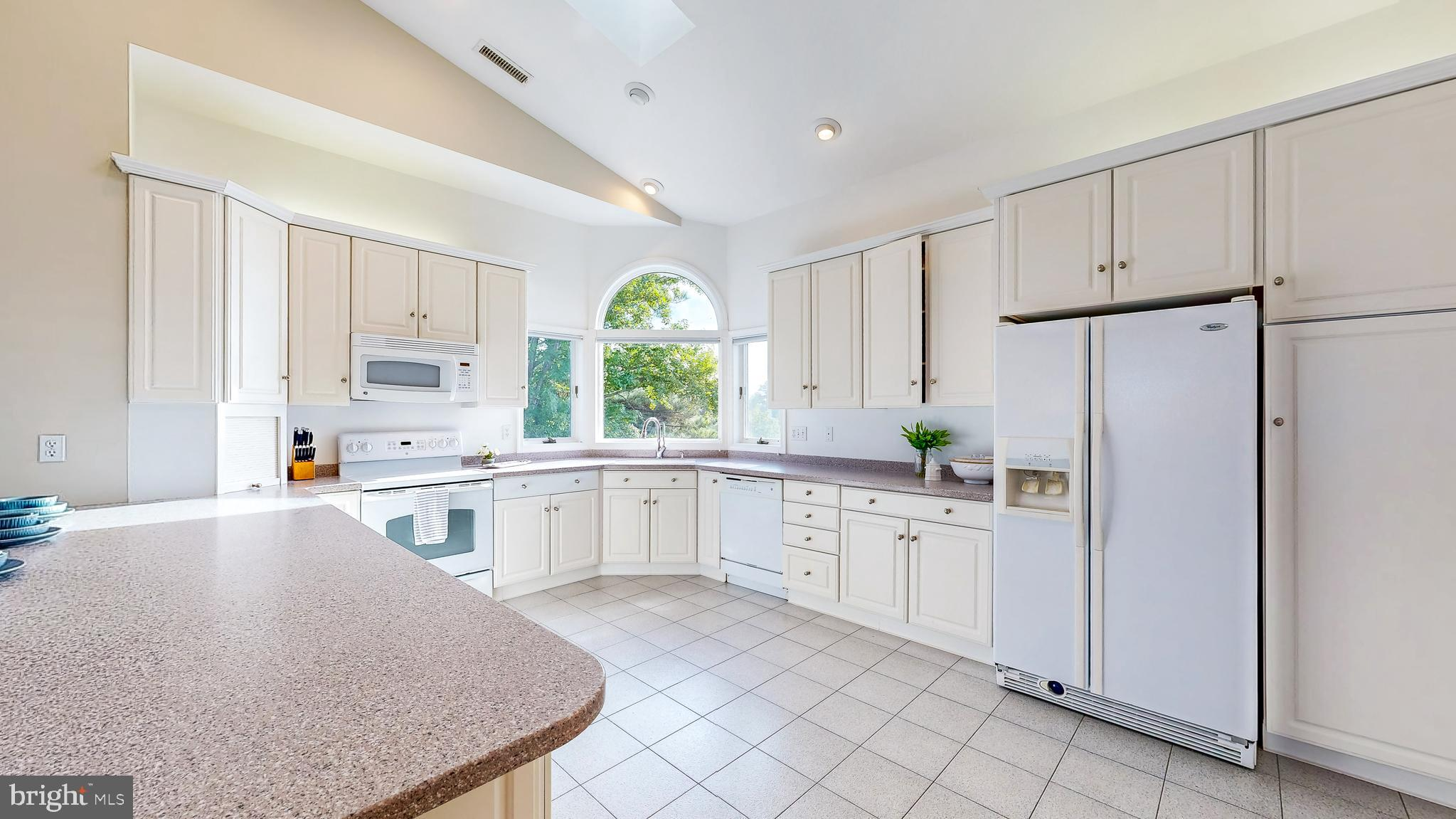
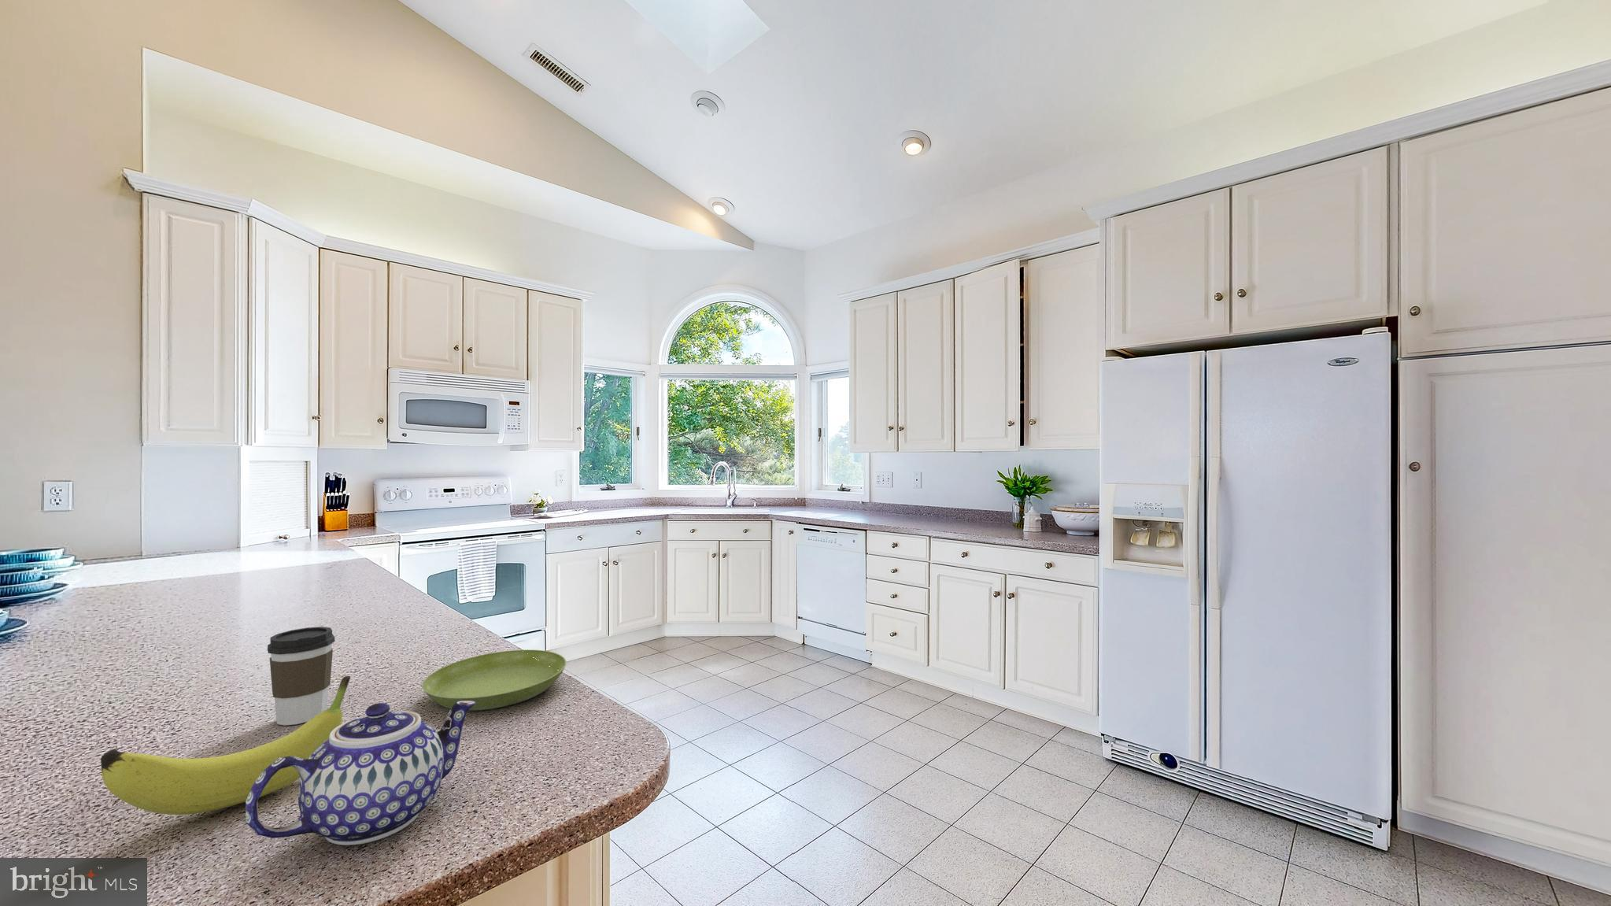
+ fruit (246, 753)
+ coffee cup (301, 675)
+ teapot (376, 762)
+ saucer (498, 680)
